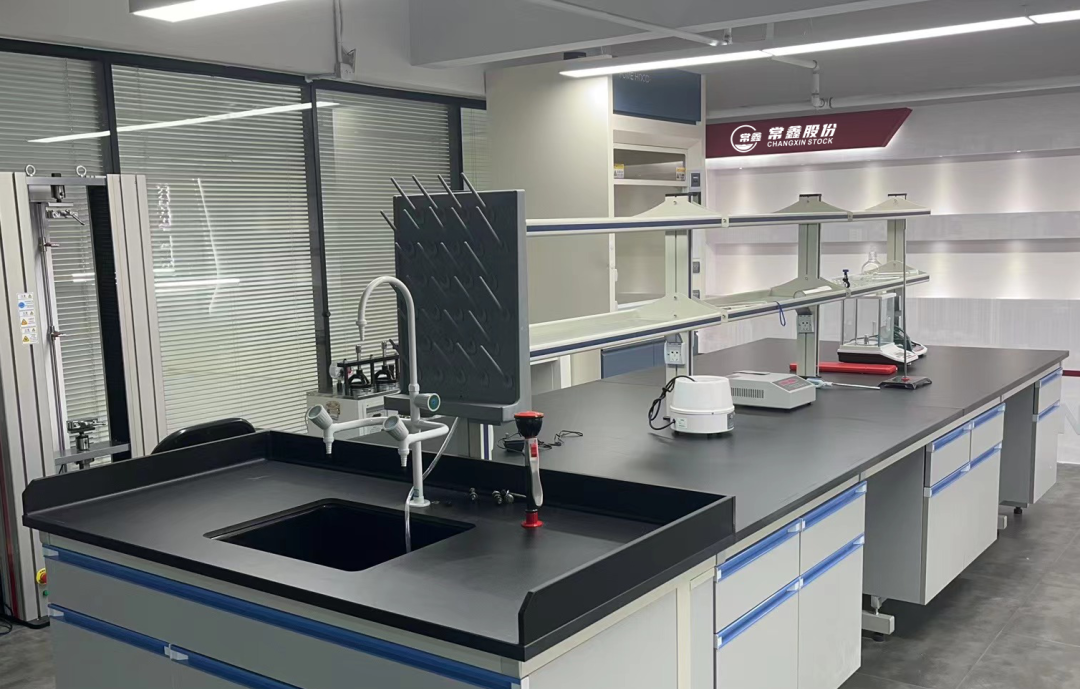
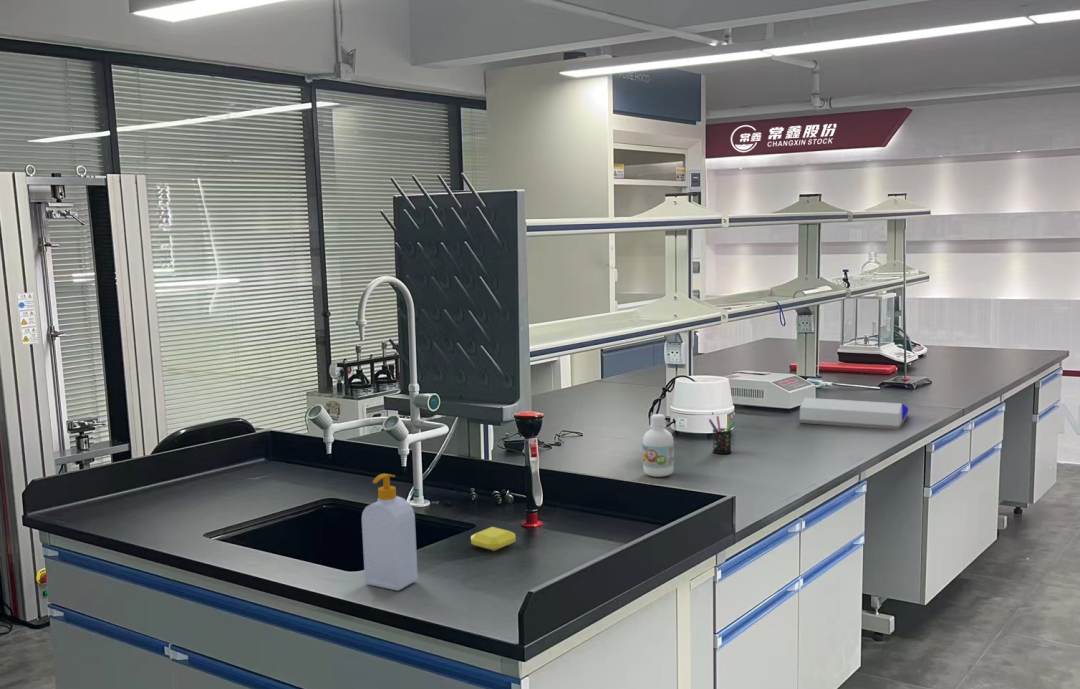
+ pen holder (723, 434)
+ soap bar (493, 538)
+ soap bottle (387, 529)
+ architectural model (854, 408)
+ bottle (658, 444)
